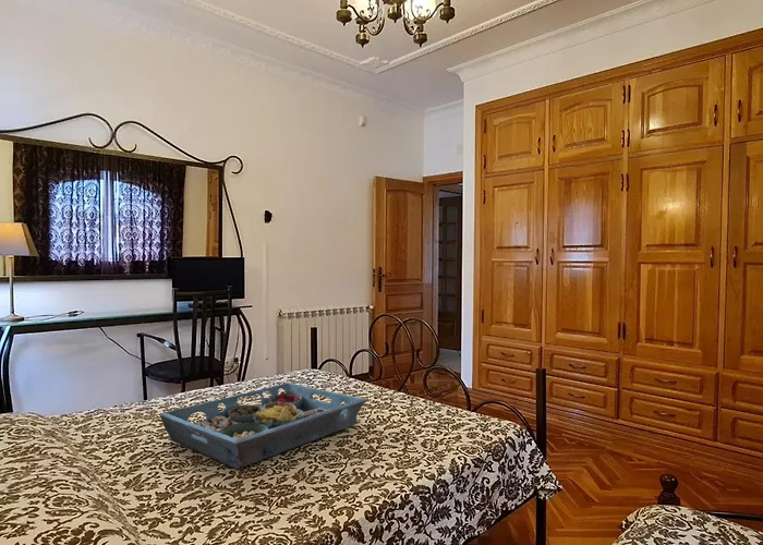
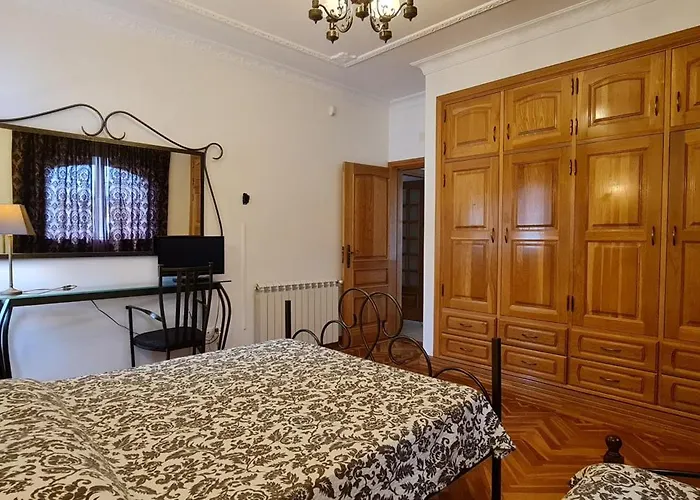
- serving tray (268, 416)
